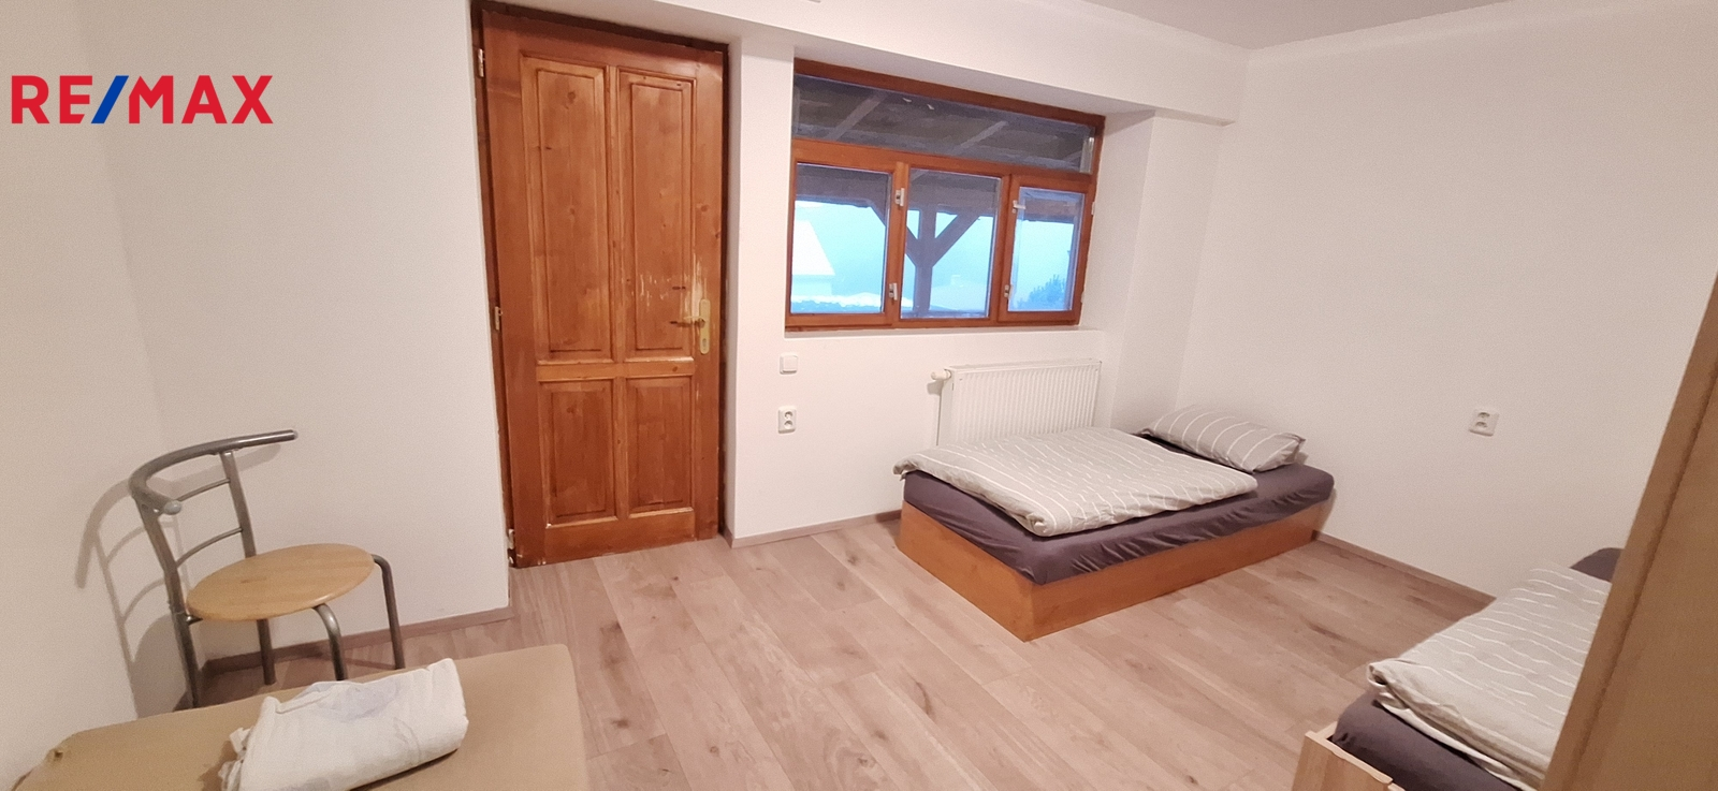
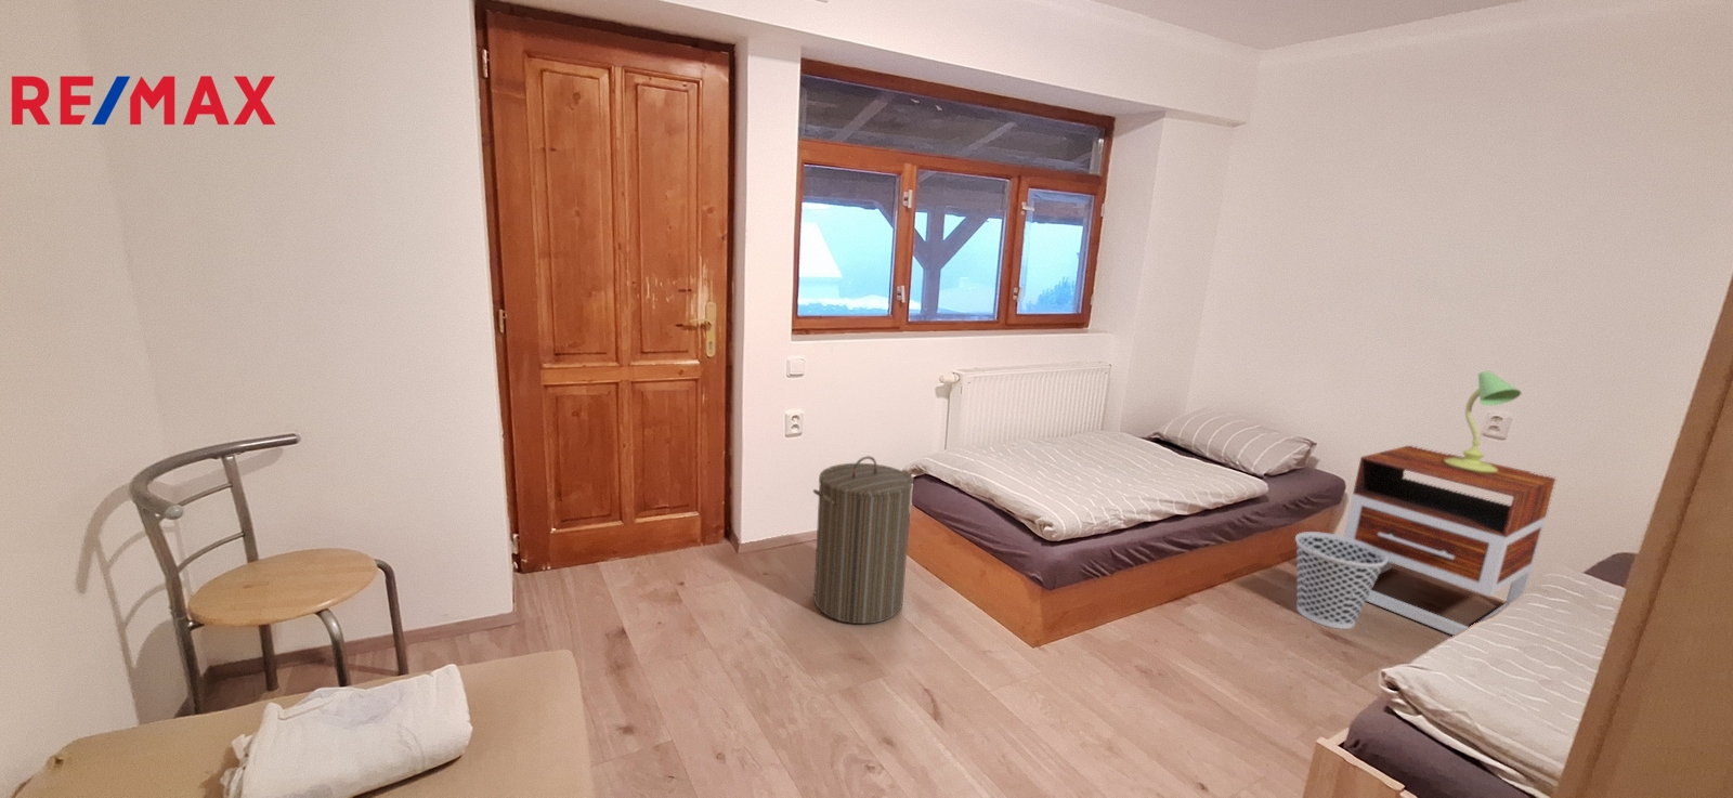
+ table lamp (1475, 424)
+ nightstand (1438, 535)
+ wastebasket (1332, 581)
+ laundry hamper (862, 529)
